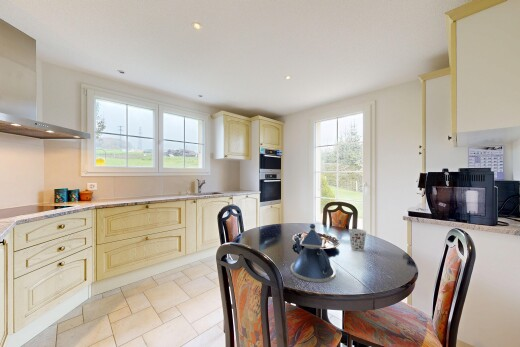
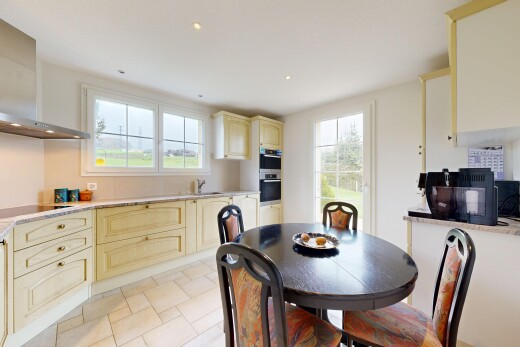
- cup (357, 239)
- teapot (312, 246)
